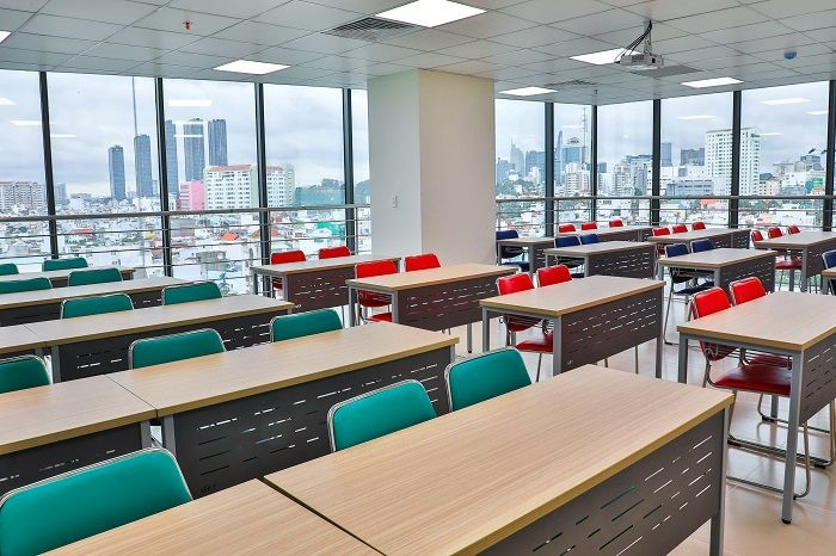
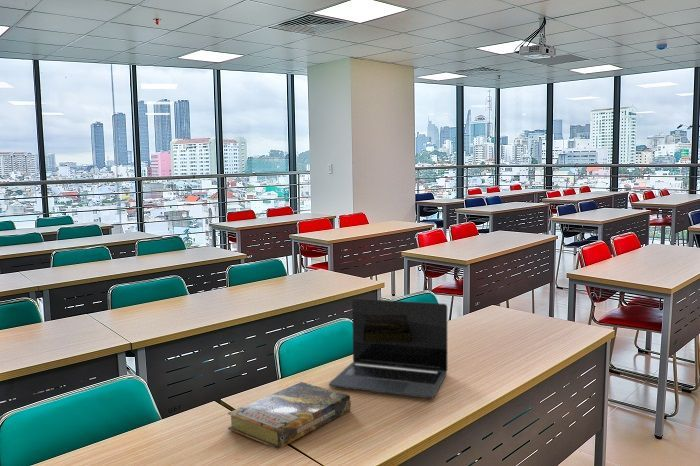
+ laptop (389, 344)
+ book (291, 411)
